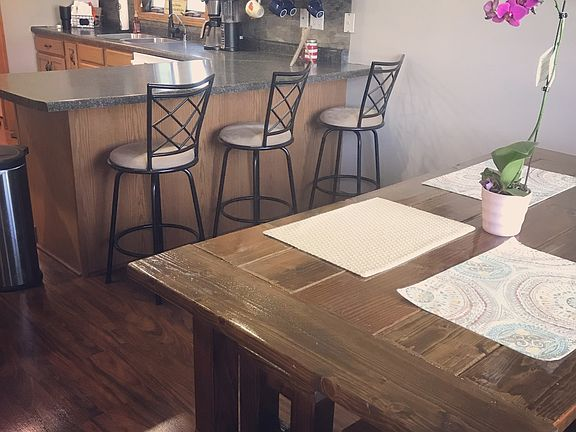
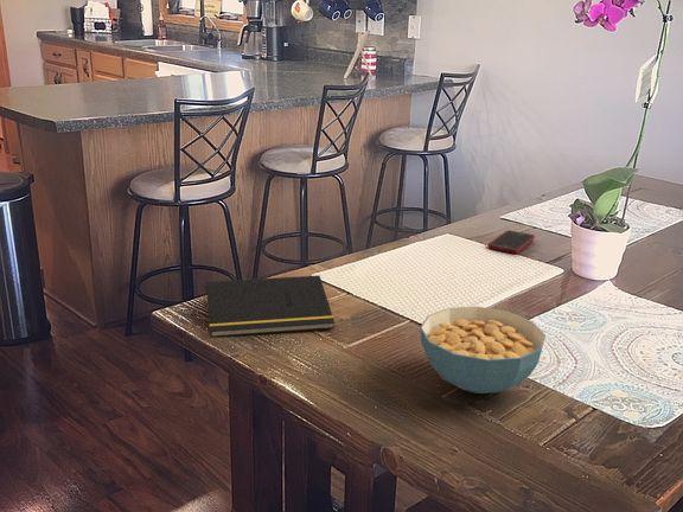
+ notepad (268, 303)
+ cell phone (511, 241)
+ cereal bowl (479, 358)
